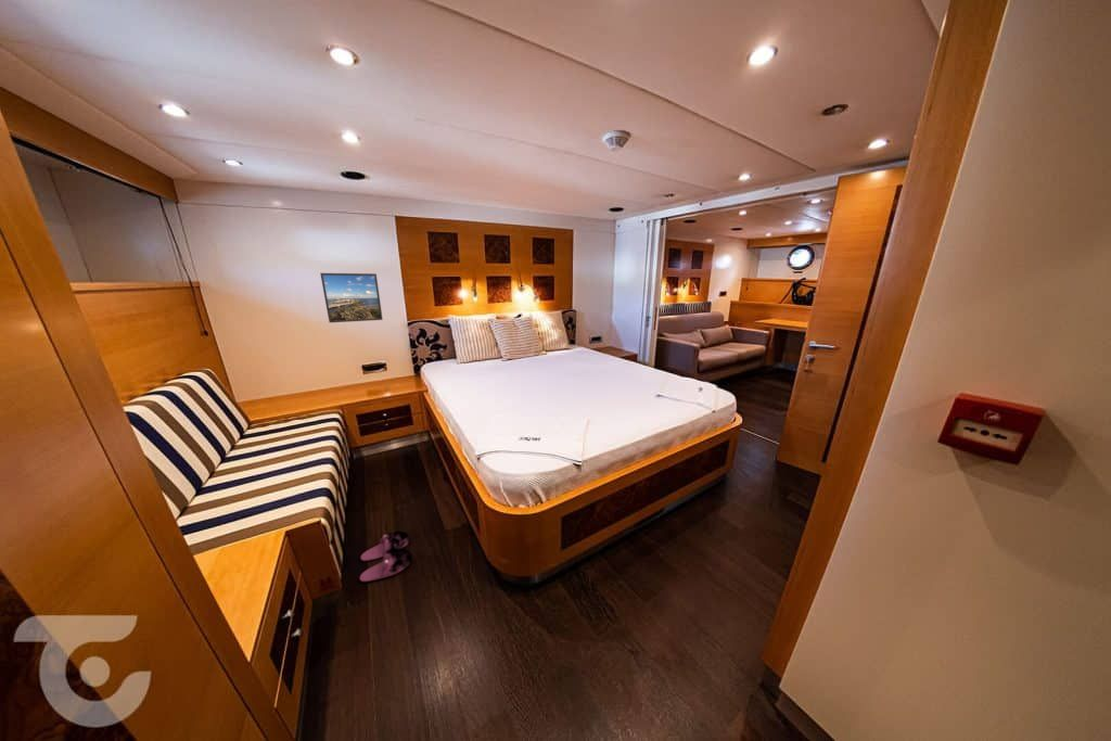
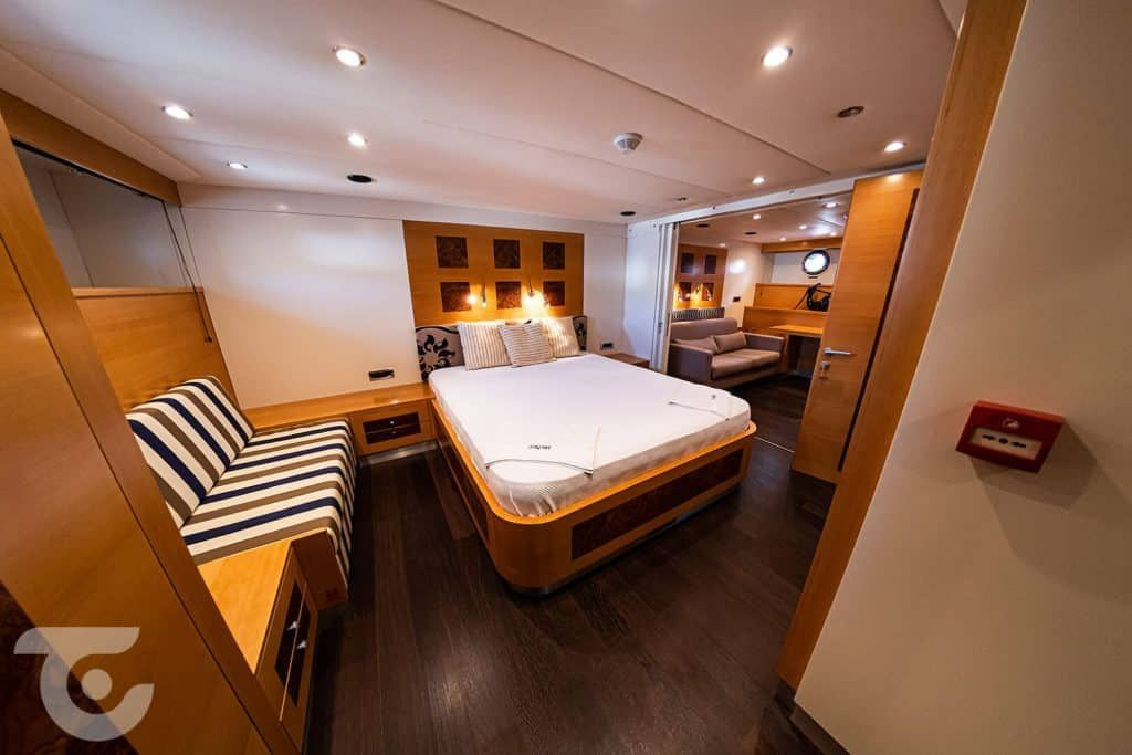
- slippers (386, 551)
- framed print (353, 297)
